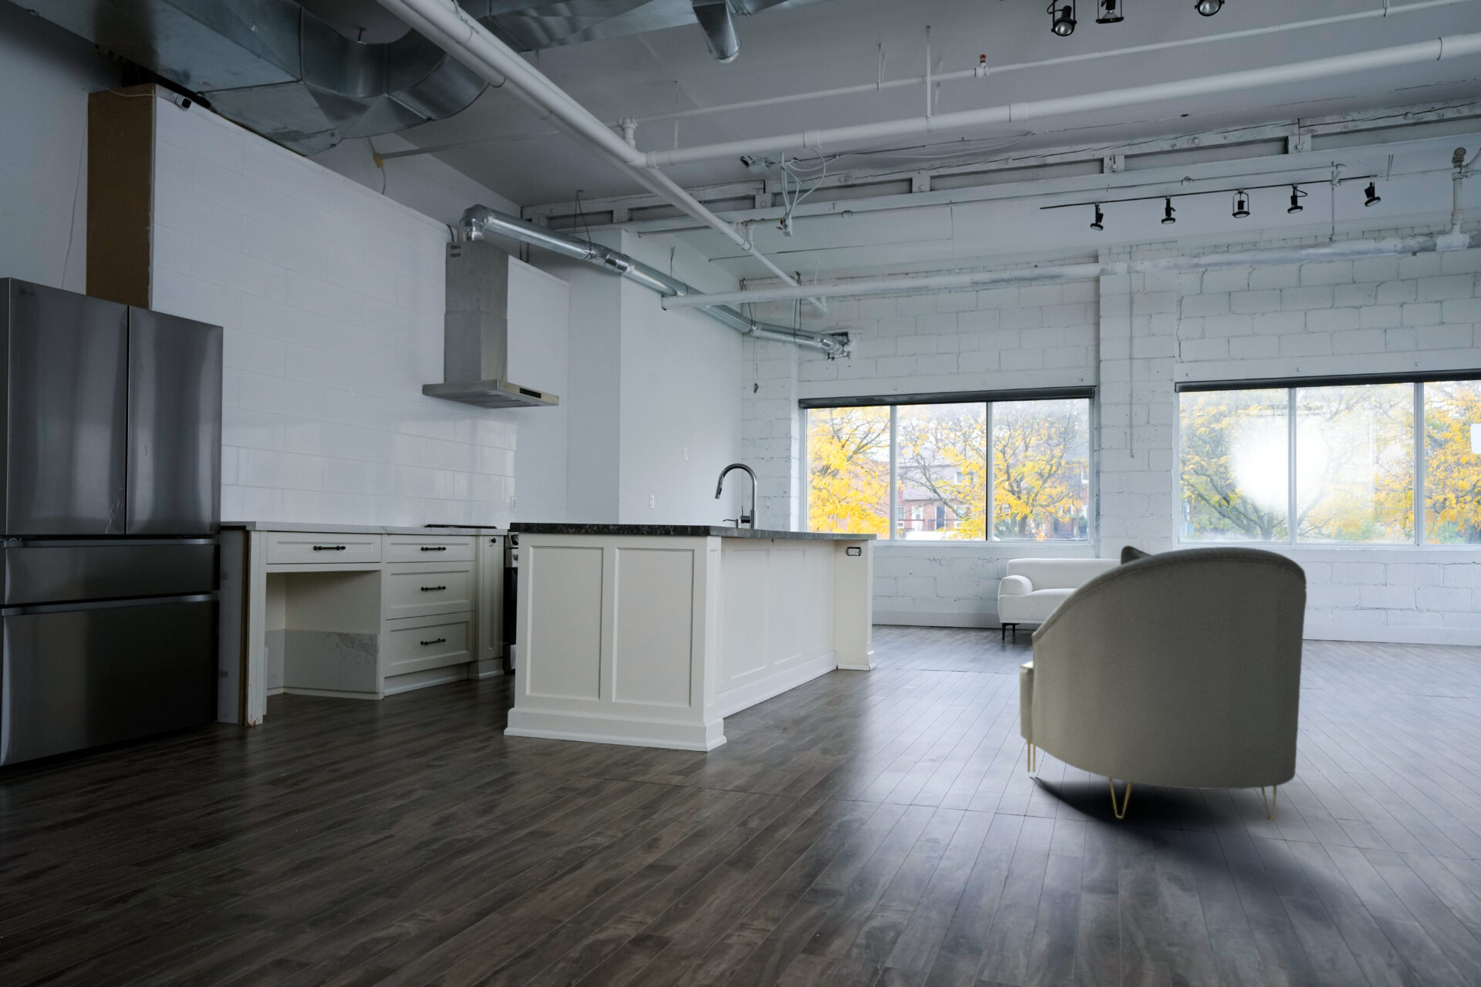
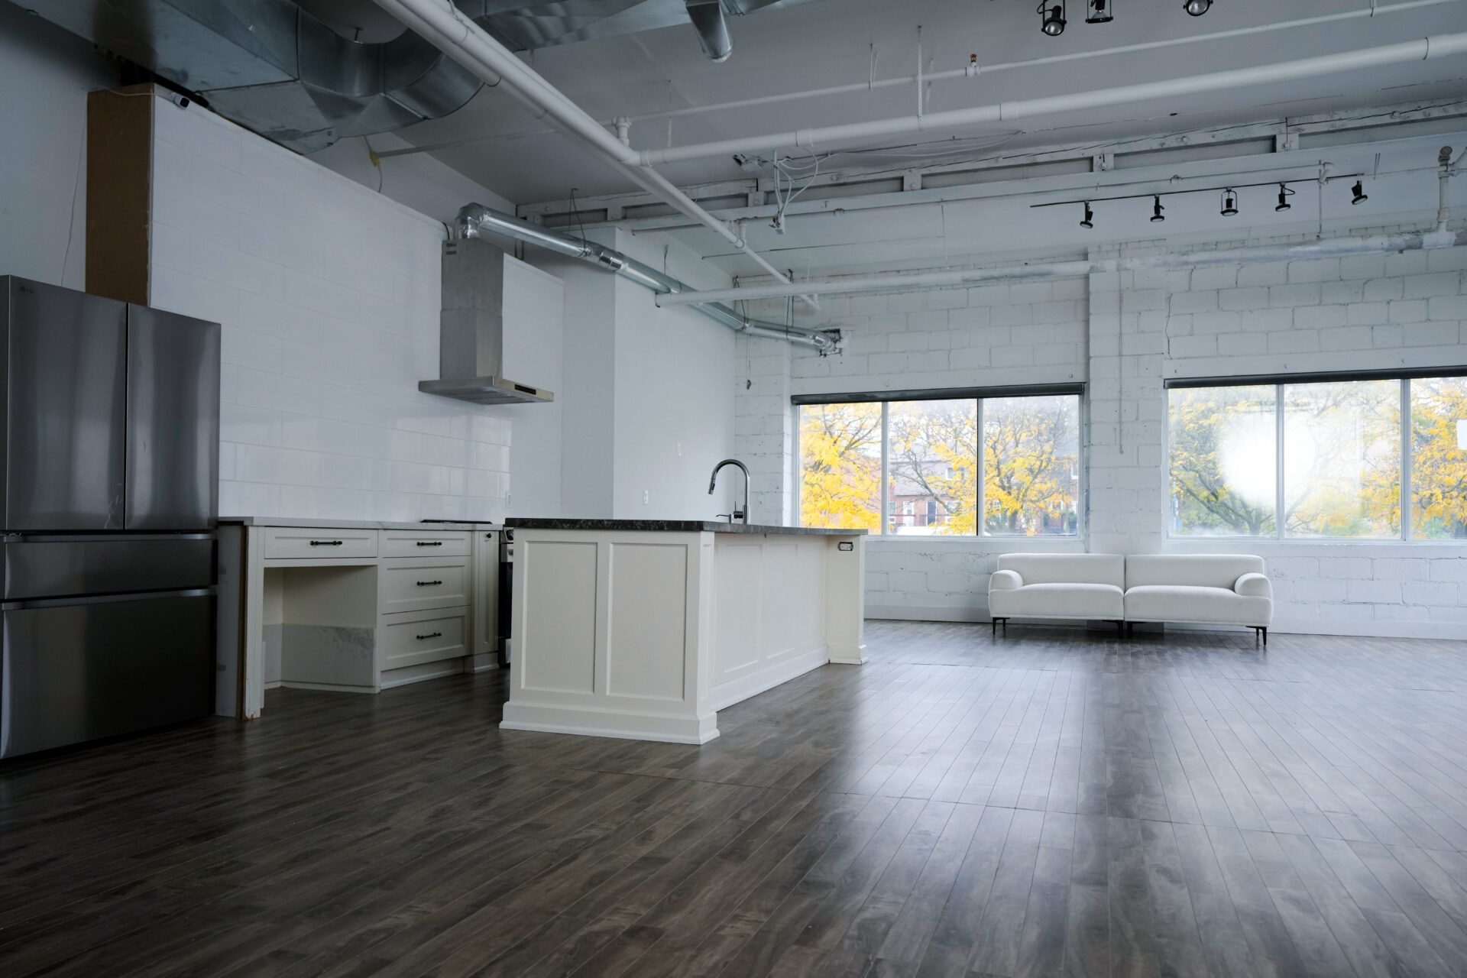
- armchair (1169, 670)
